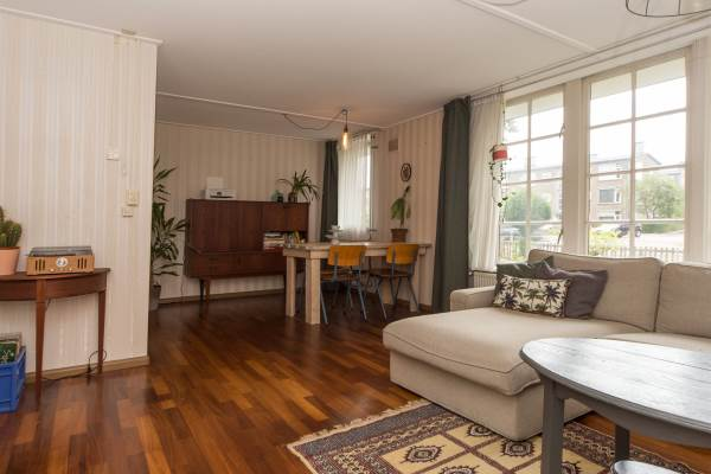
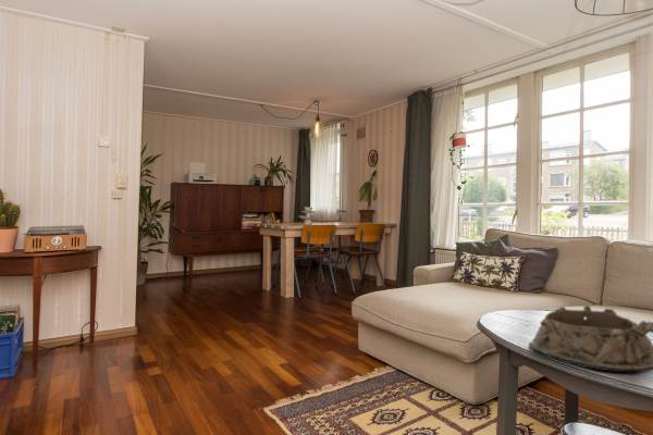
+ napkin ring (592, 334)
